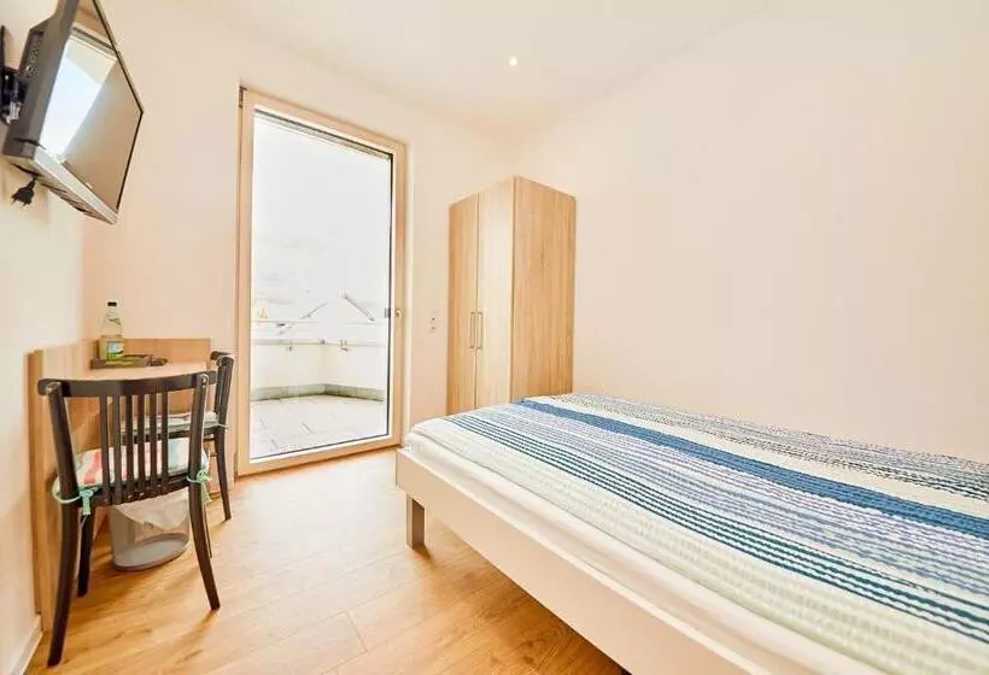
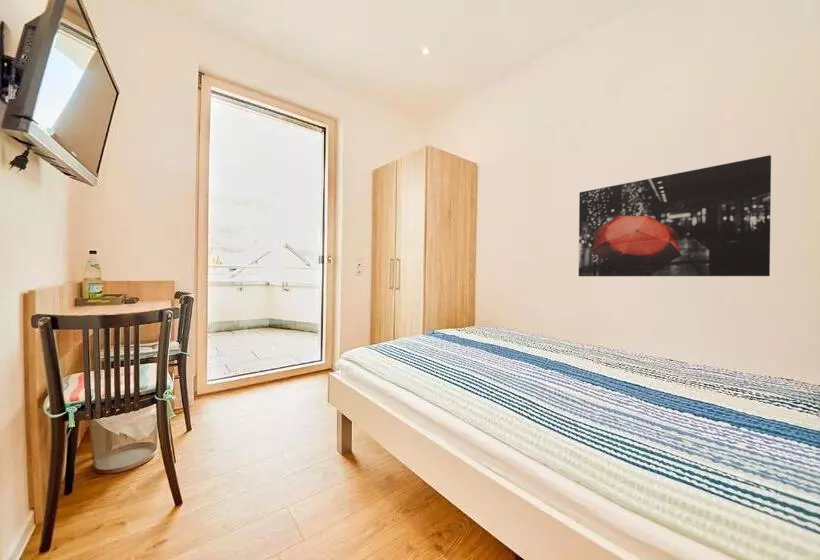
+ wall art (657, 226)
